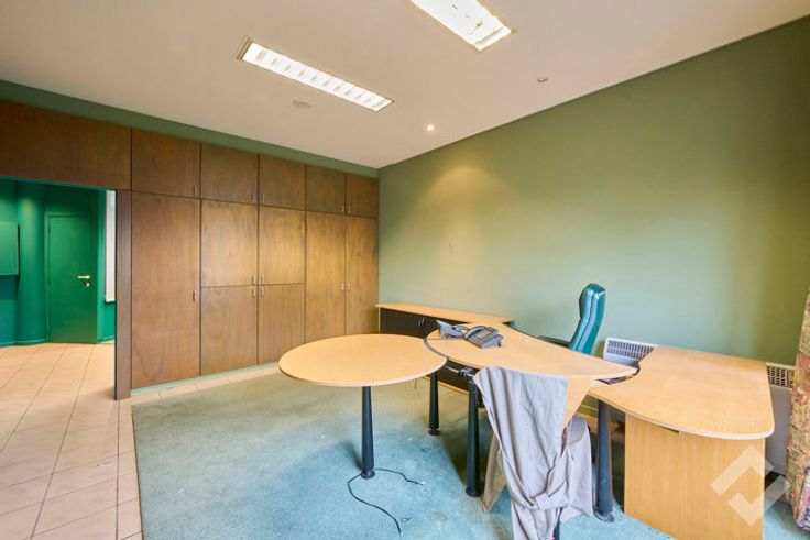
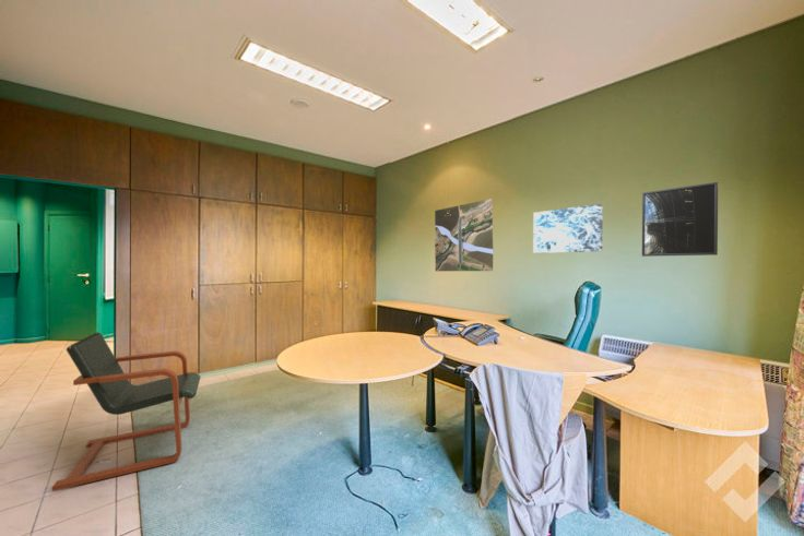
+ armchair (140, 392)
+ map (461, 238)
+ wall art (565, 230)
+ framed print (677, 222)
